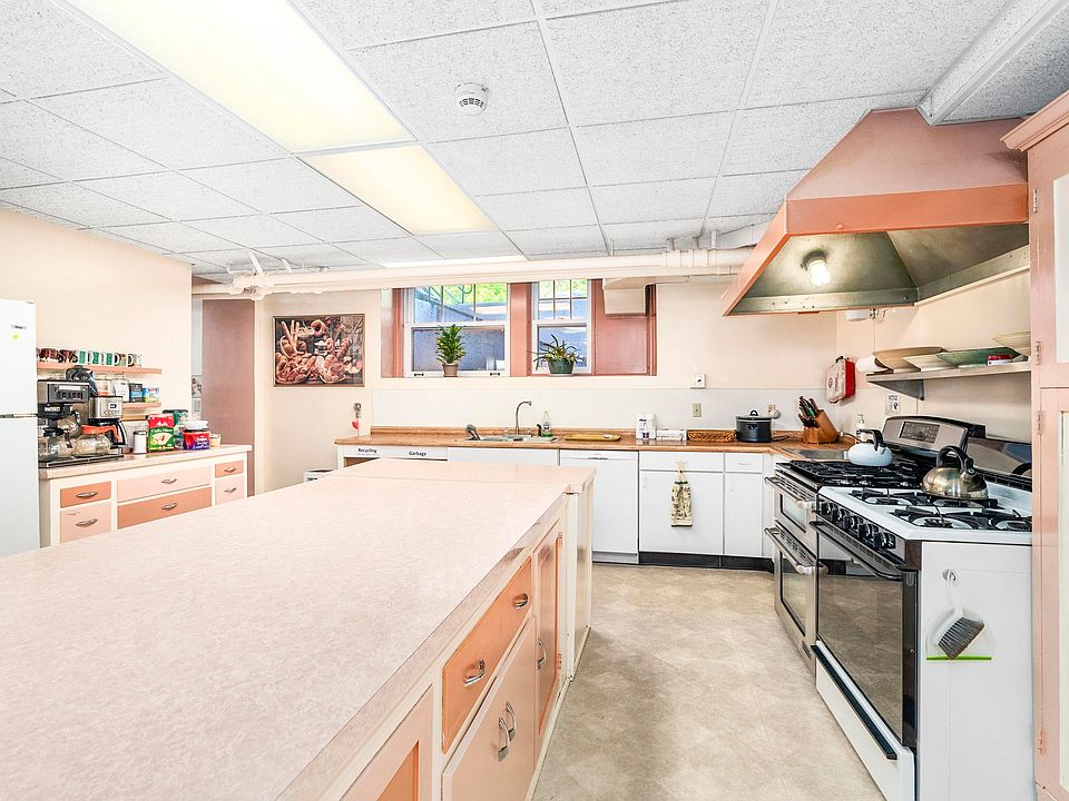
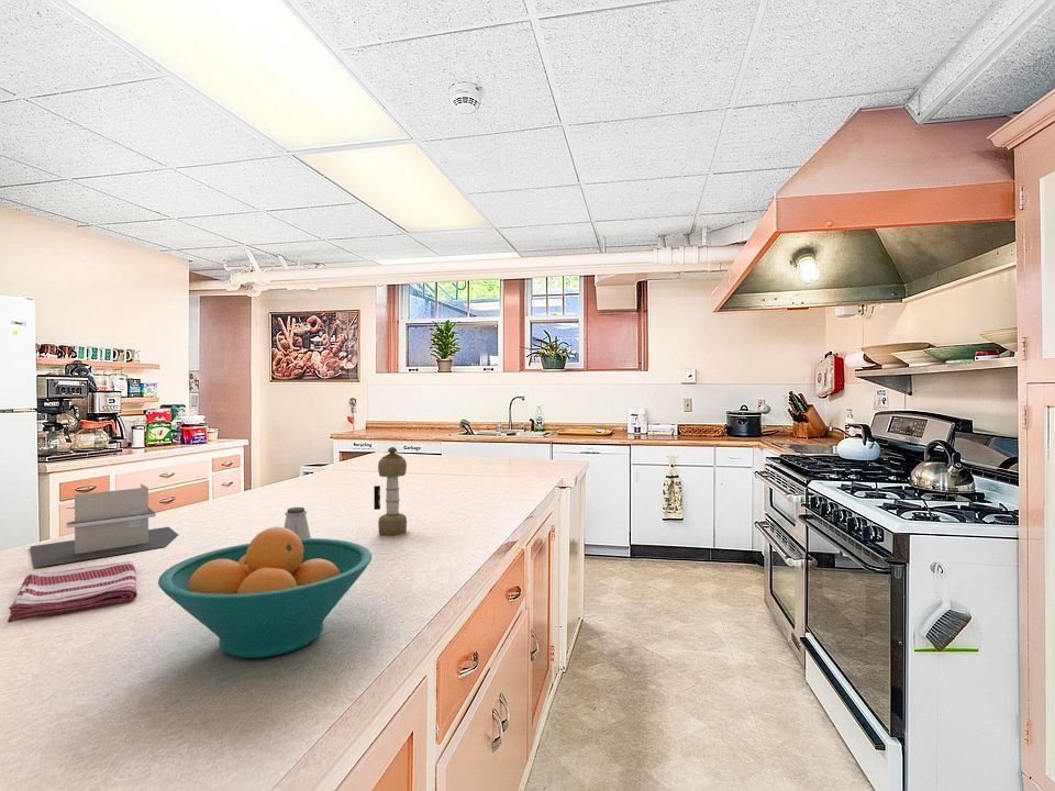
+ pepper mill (390, 490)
+ dish towel (79, 584)
+ fruit bowl (273, 583)
+ saltshaker (296, 531)
+ architectural model (110, 516)
